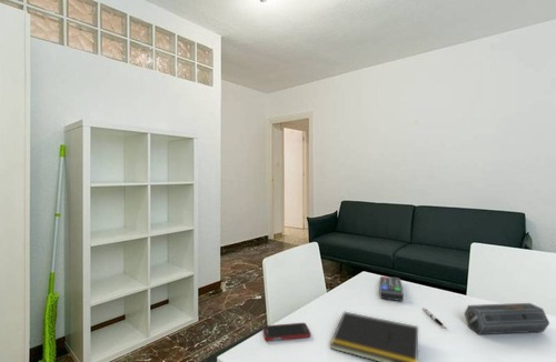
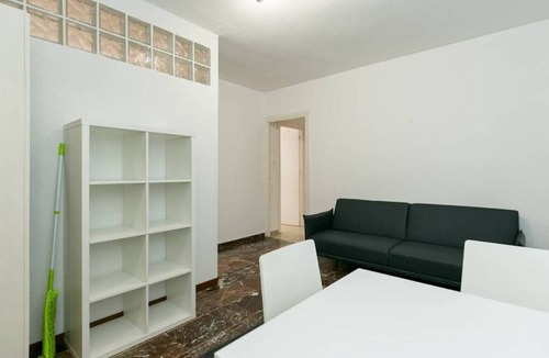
- notepad (375, 336)
- cell phone (286, 331)
- pen (434, 318)
- remote control (390, 286)
- speaker (505, 318)
